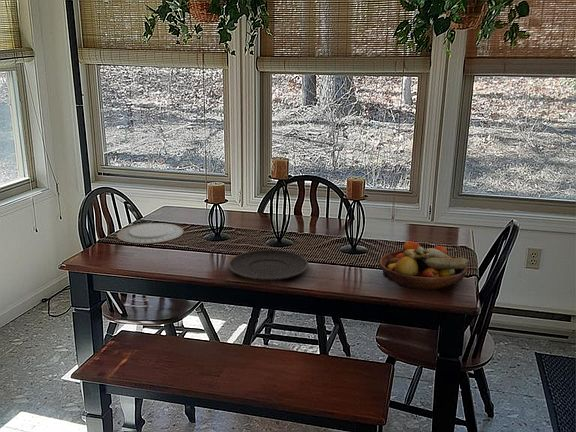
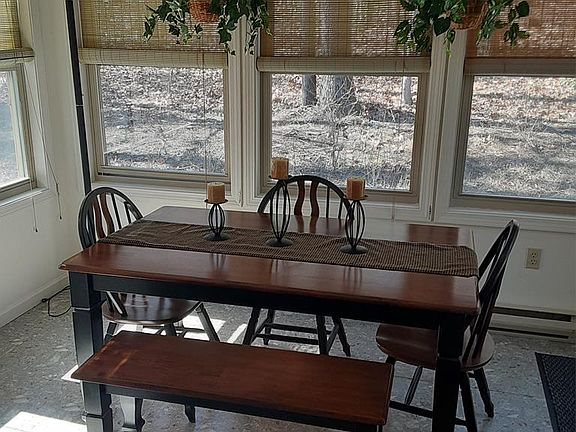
- fruit bowl (423, 260)
- plate (268, 265)
- chinaware (150, 231)
